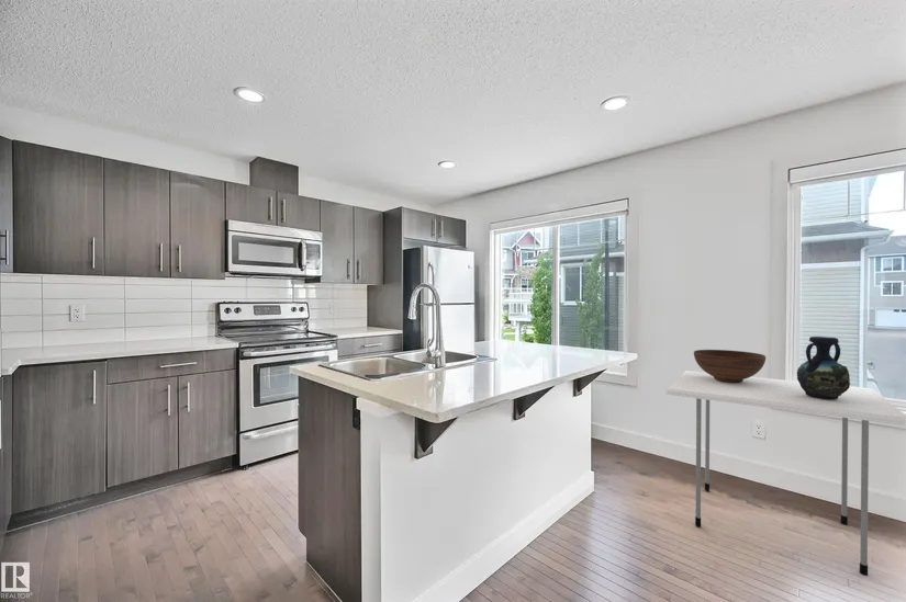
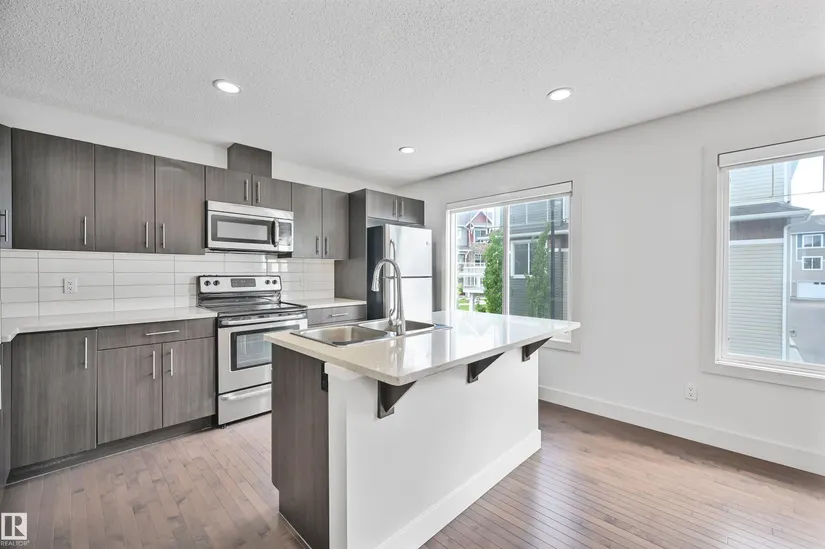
- vase (823, 366)
- fruit bowl (728, 366)
- dining table (774, 408)
